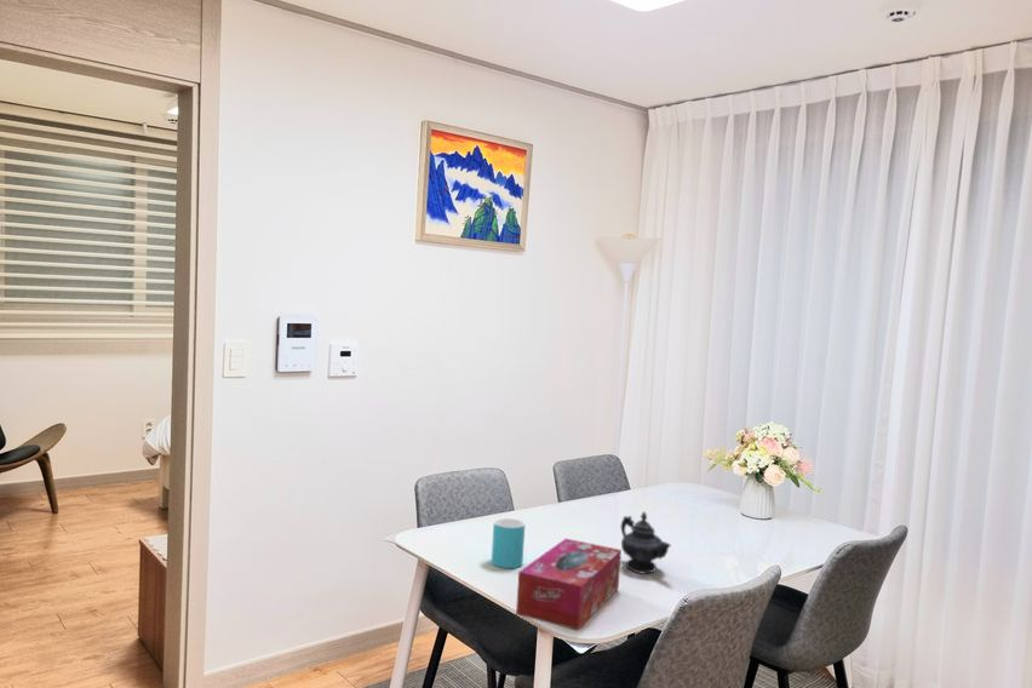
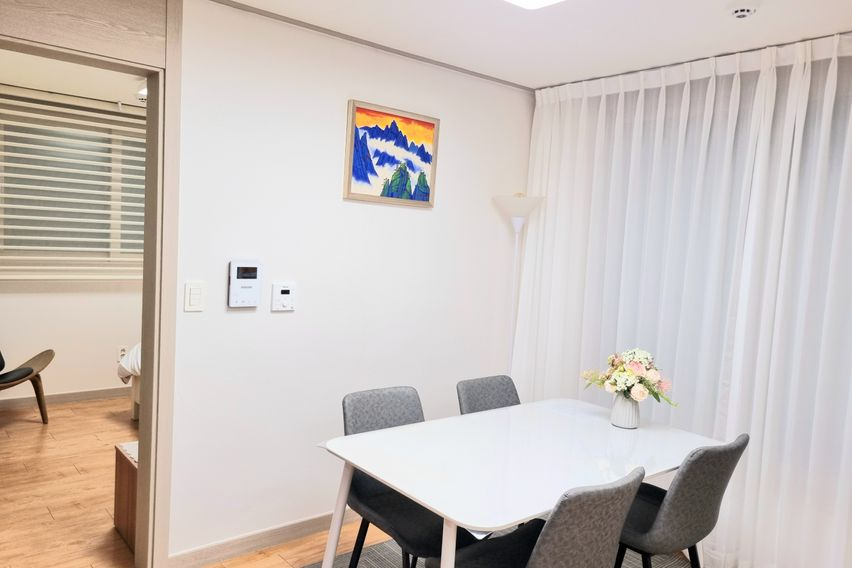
- teapot (644, 540)
- cup (511, 540)
- tissue box (571, 580)
